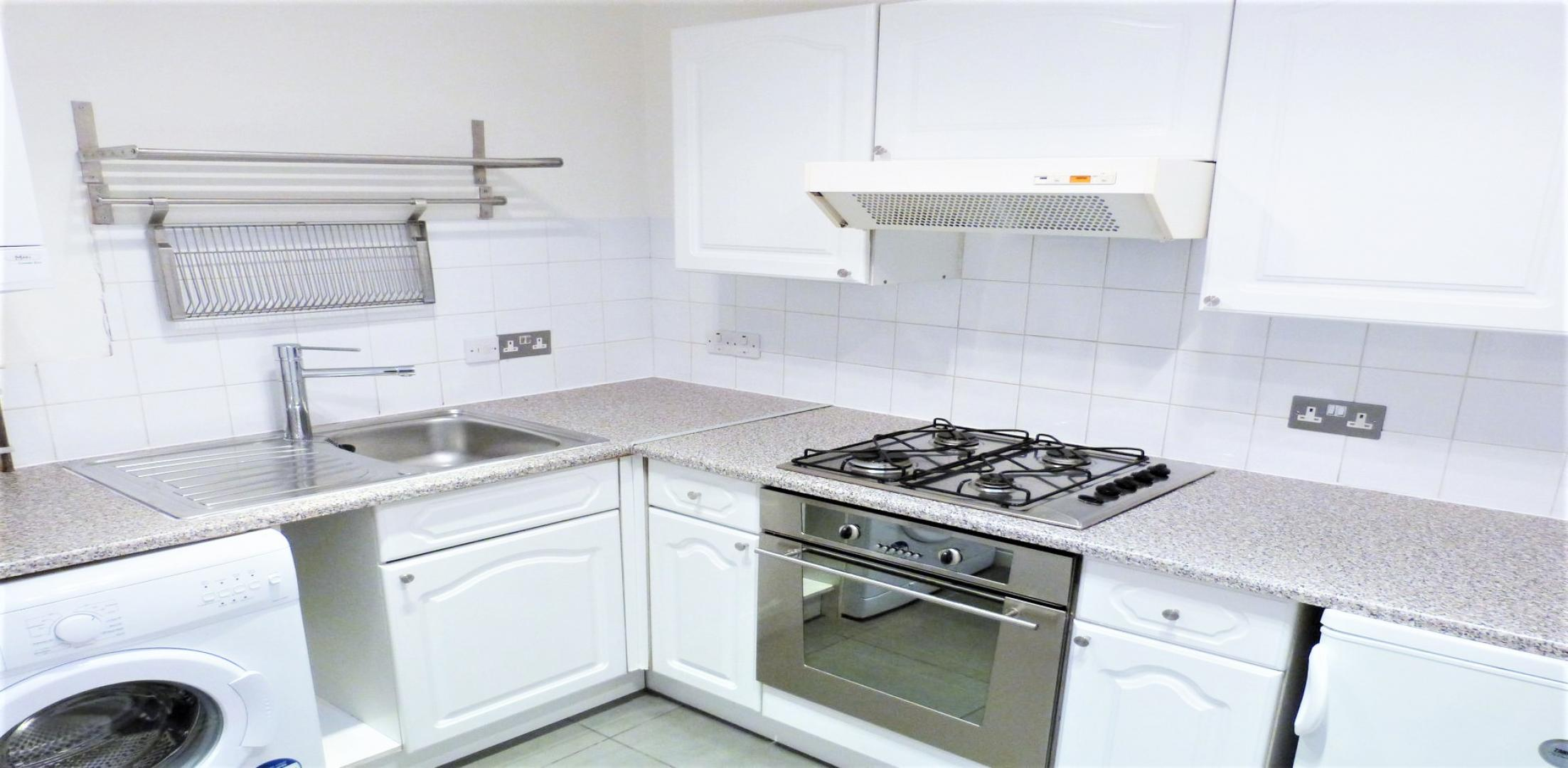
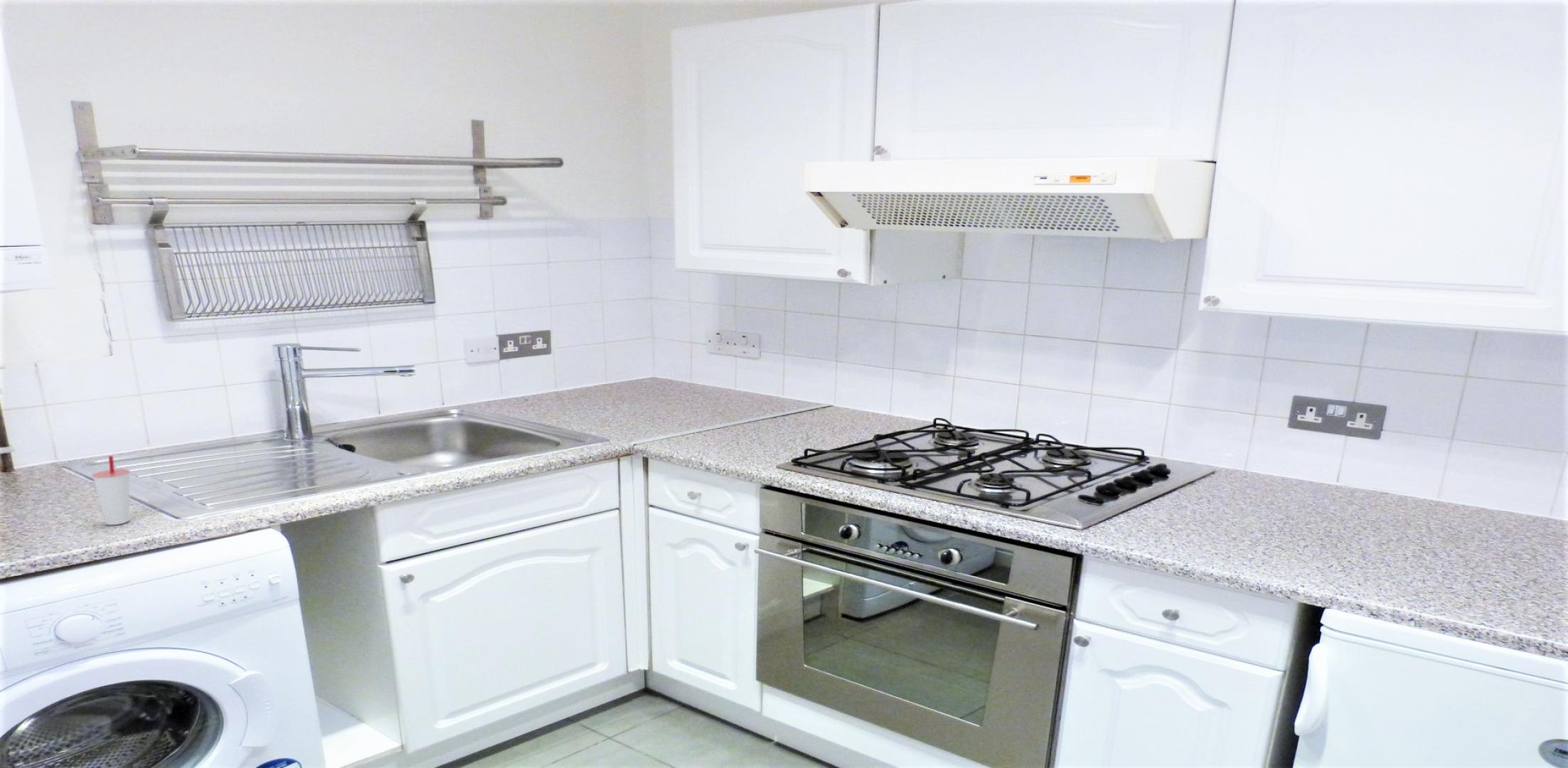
+ cup (113, 489)
